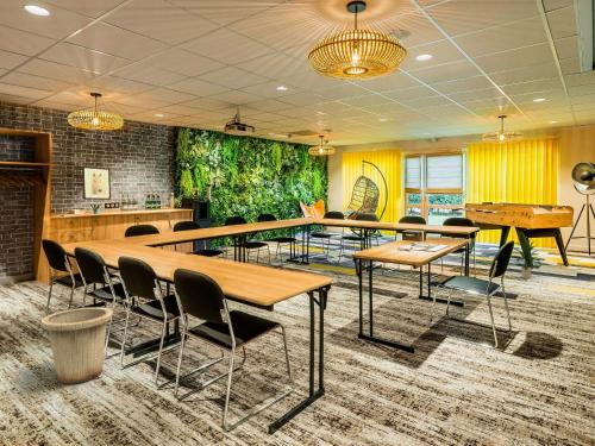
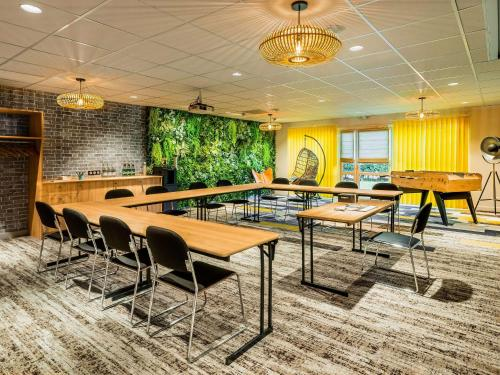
- wall art (96, 183)
- indoor plant (526, 257)
- trash can (79, 345)
